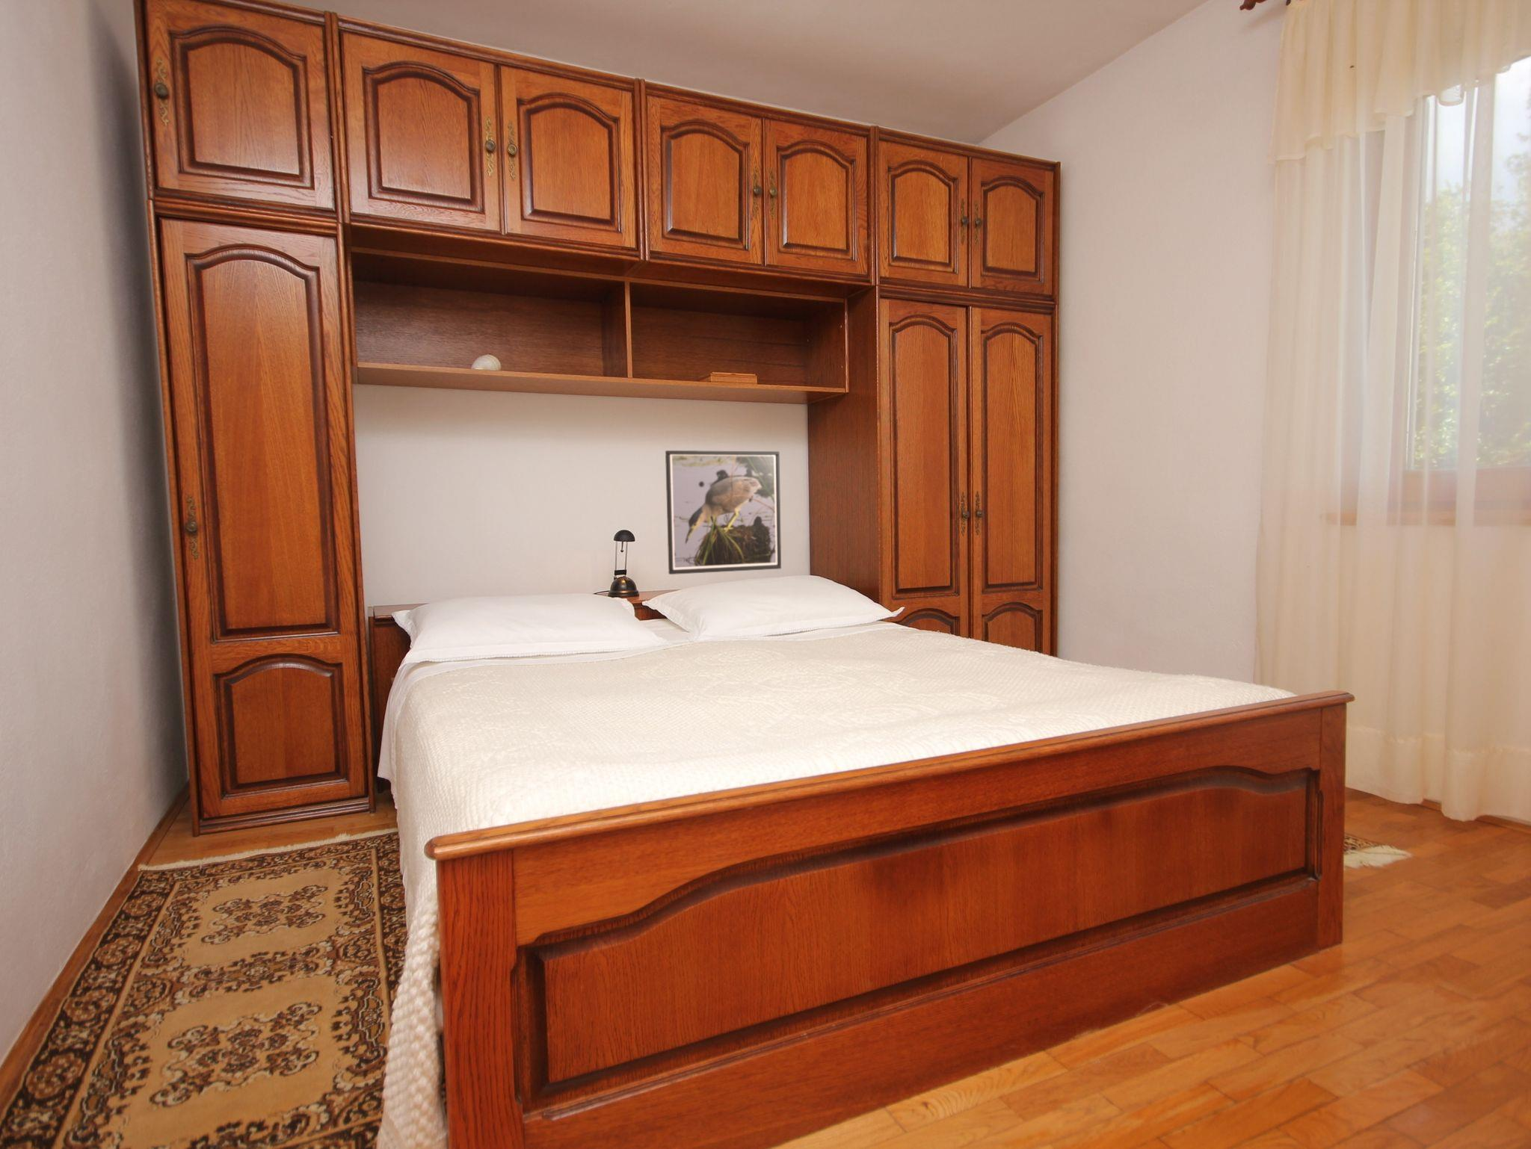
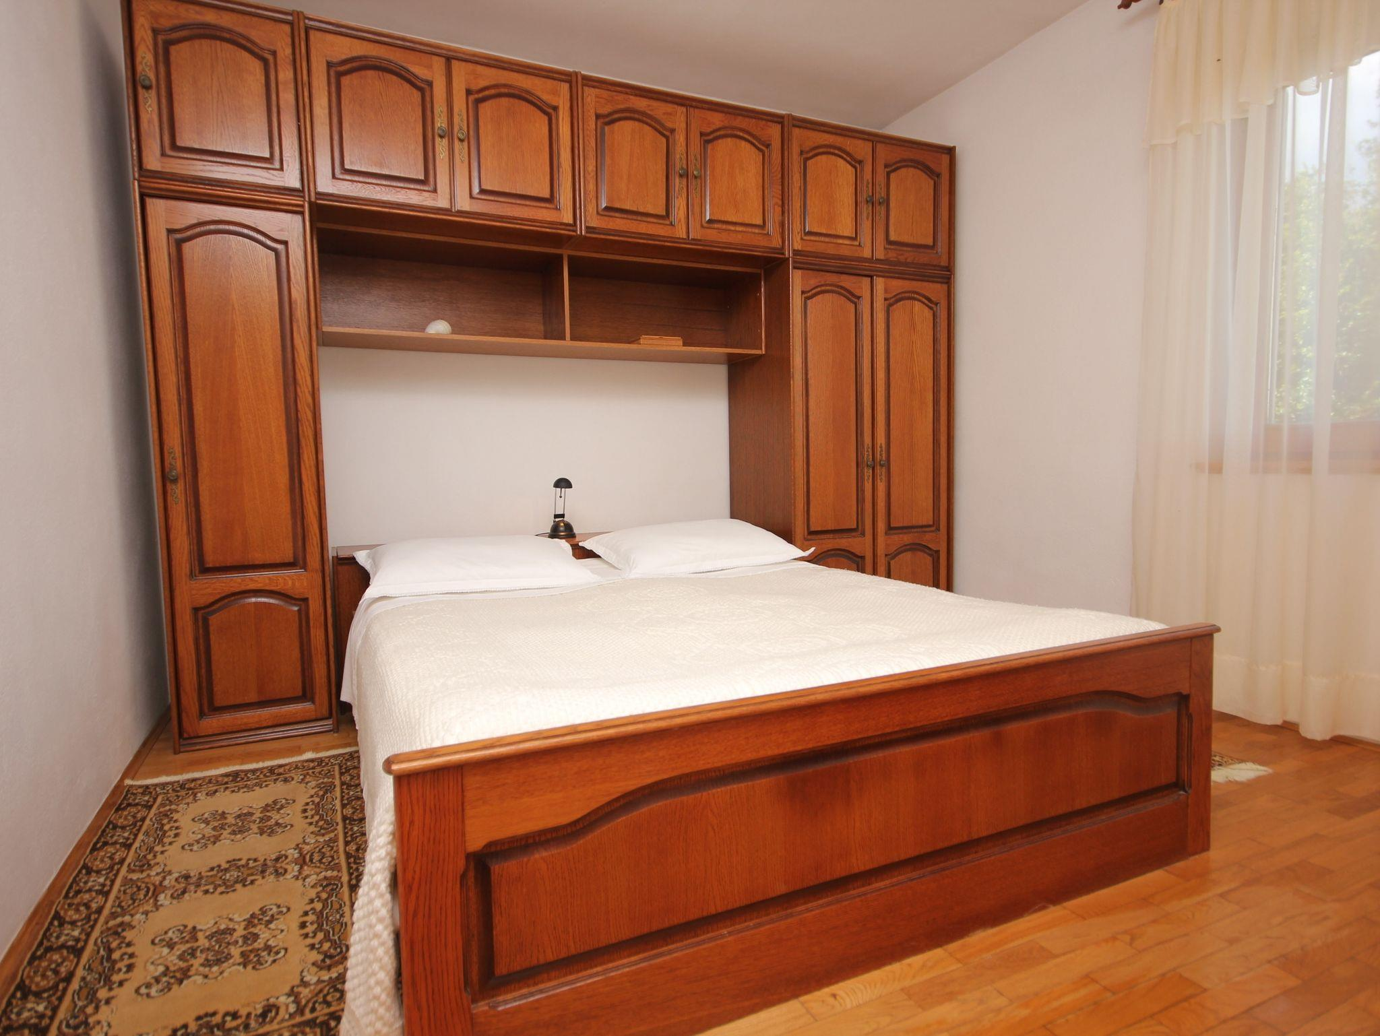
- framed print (724, 511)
